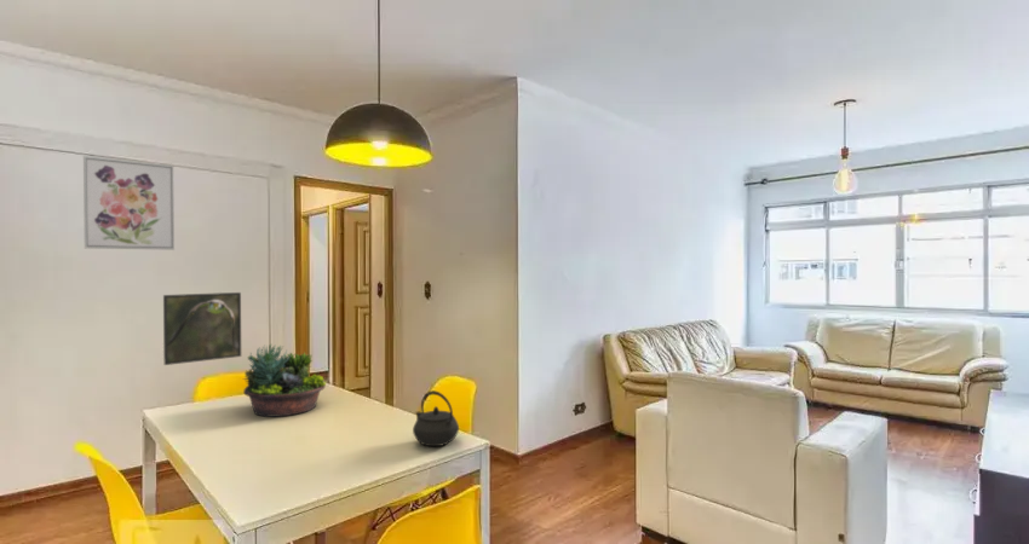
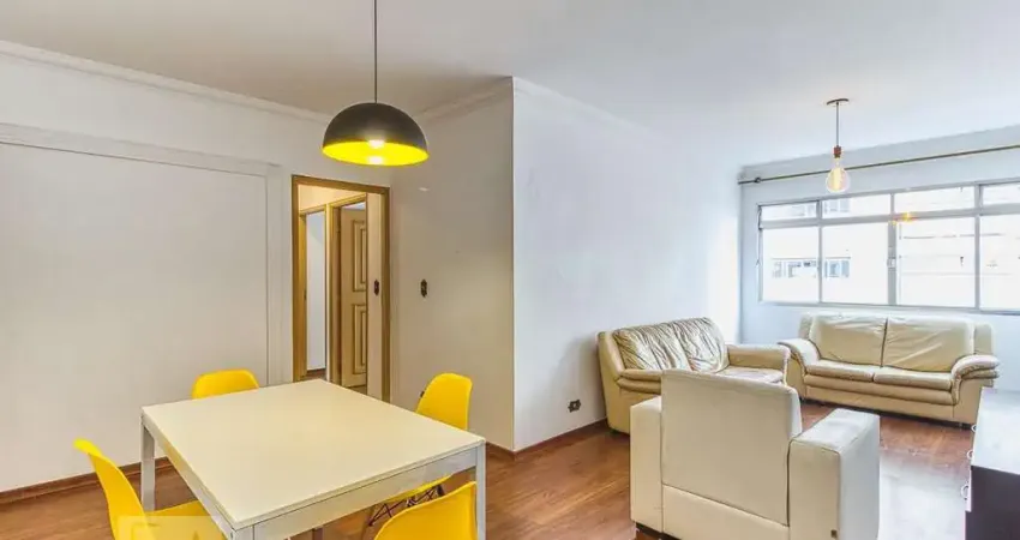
- wall art (131, 204)
- succulent planter (286, 375)
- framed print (203, 326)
- kettle (433, 416)
